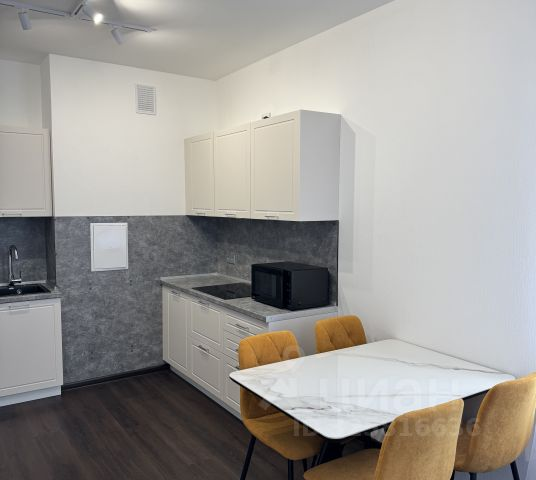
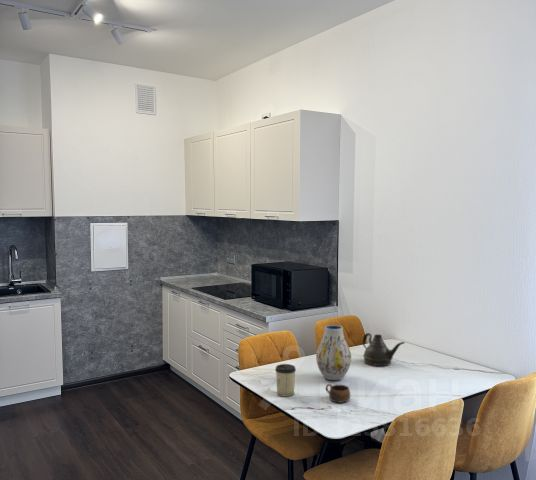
+ cup (337, 392)
+ teapot (382, 349)
+ vase (333, 352)
+ cup (285, 380)
